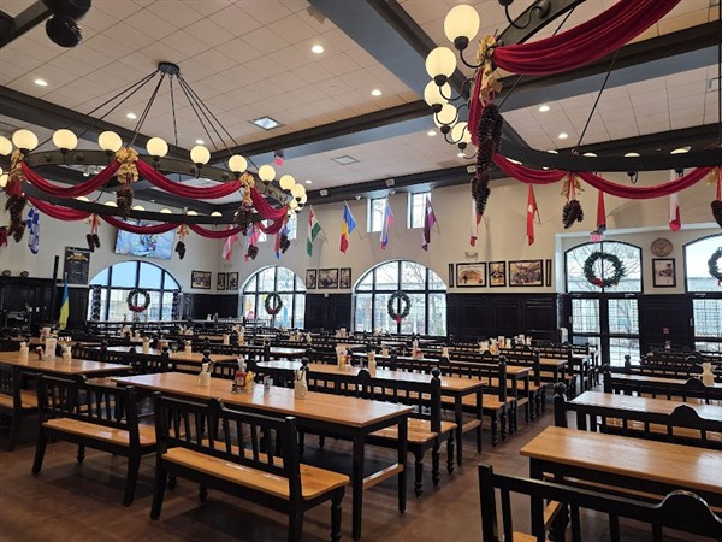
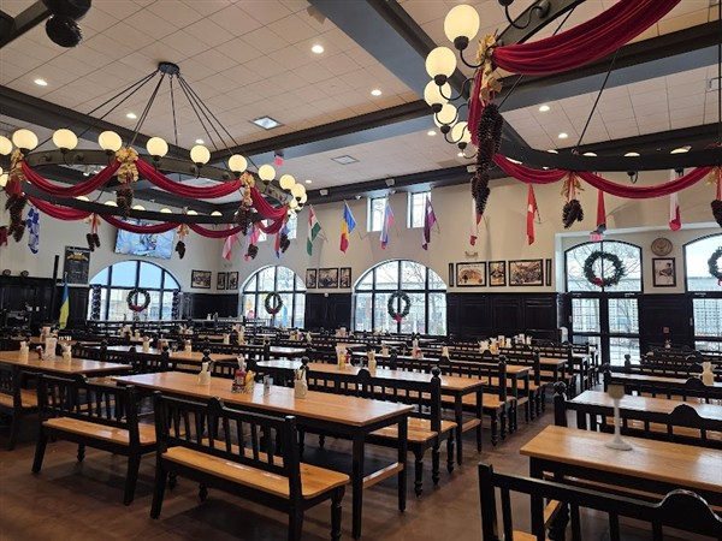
+ candle holder (616, 415)
